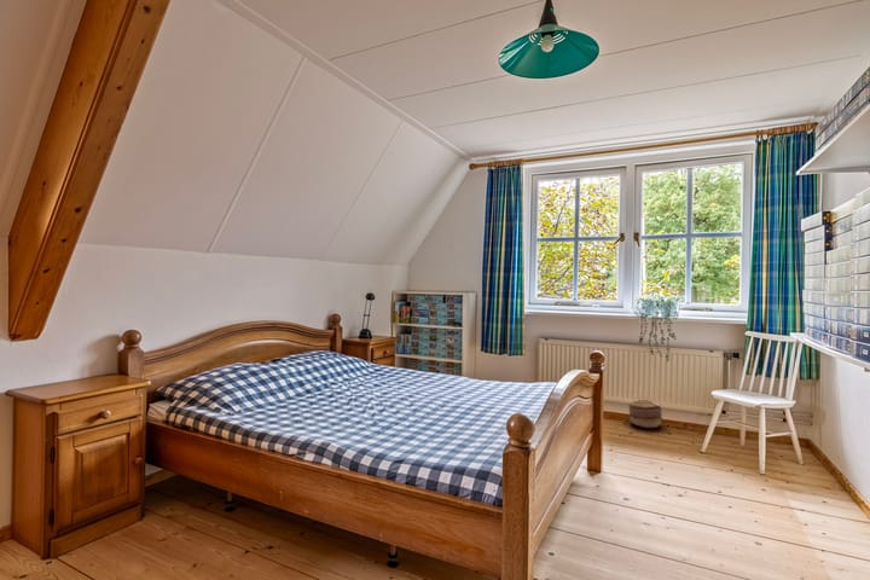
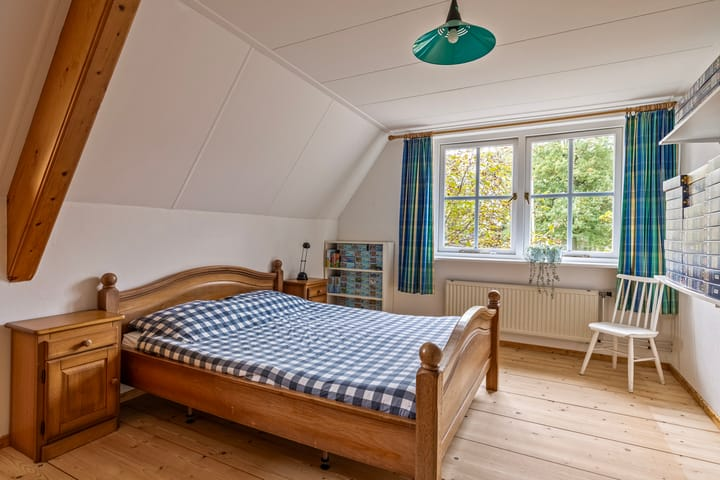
- basket (644, 412)
